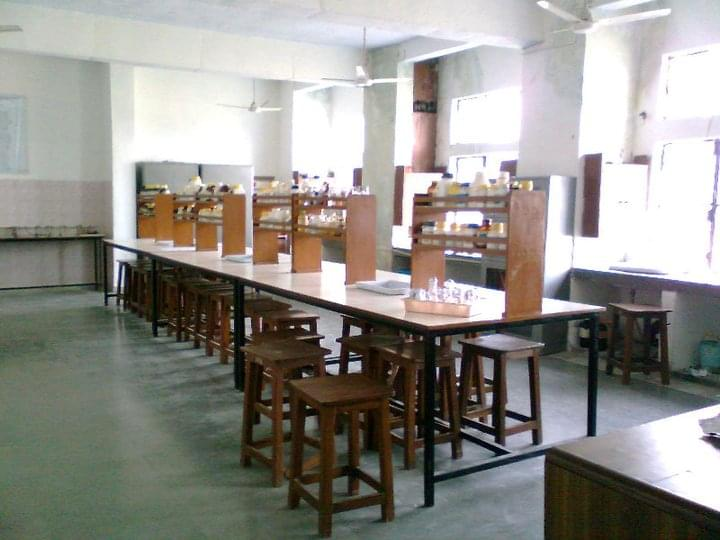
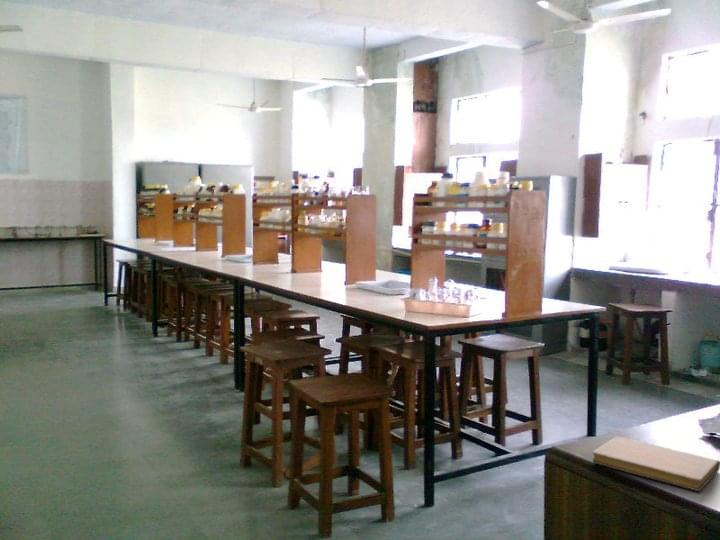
+ notebook (654, 460)
